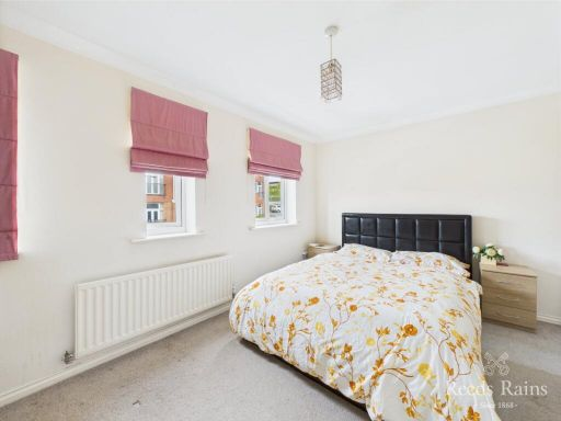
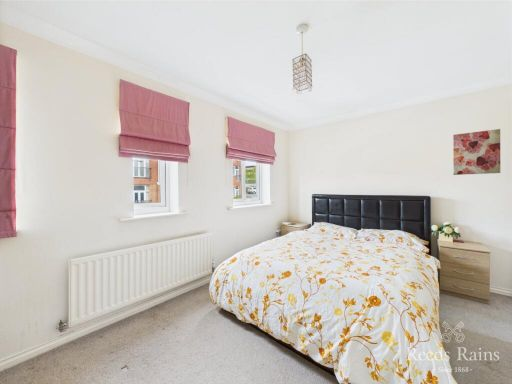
+ wall art (475, 153)
